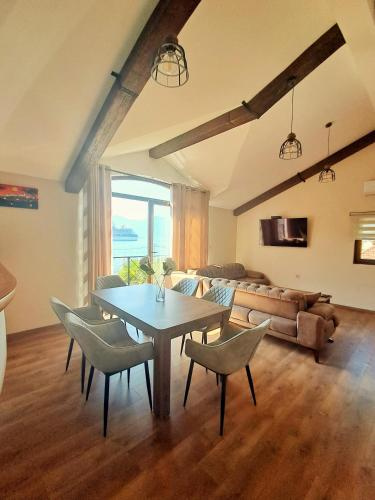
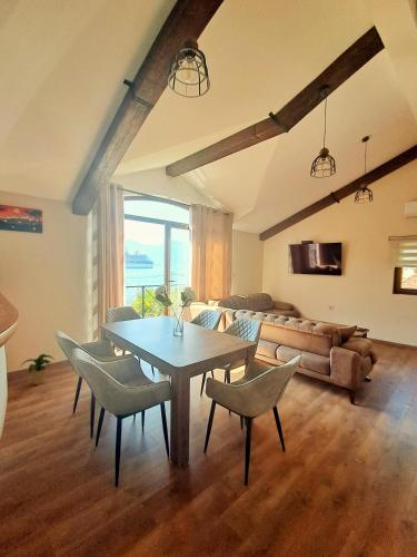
+ potted plant (39, 369)
